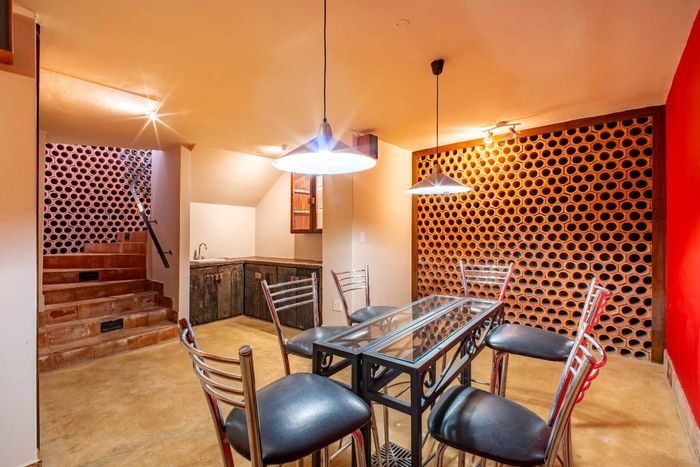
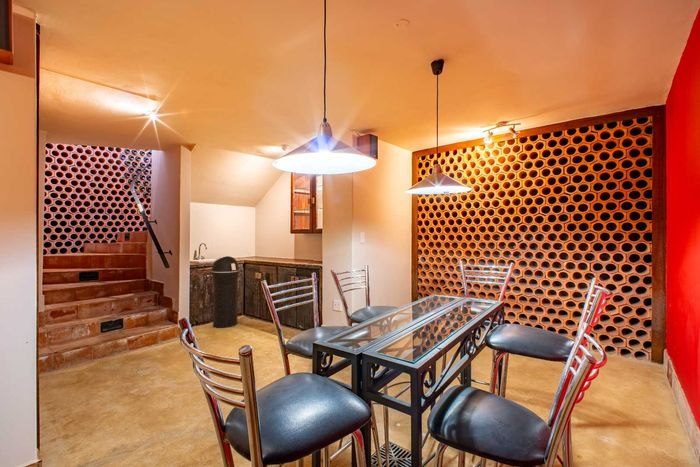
+ trash can (226, 290)
